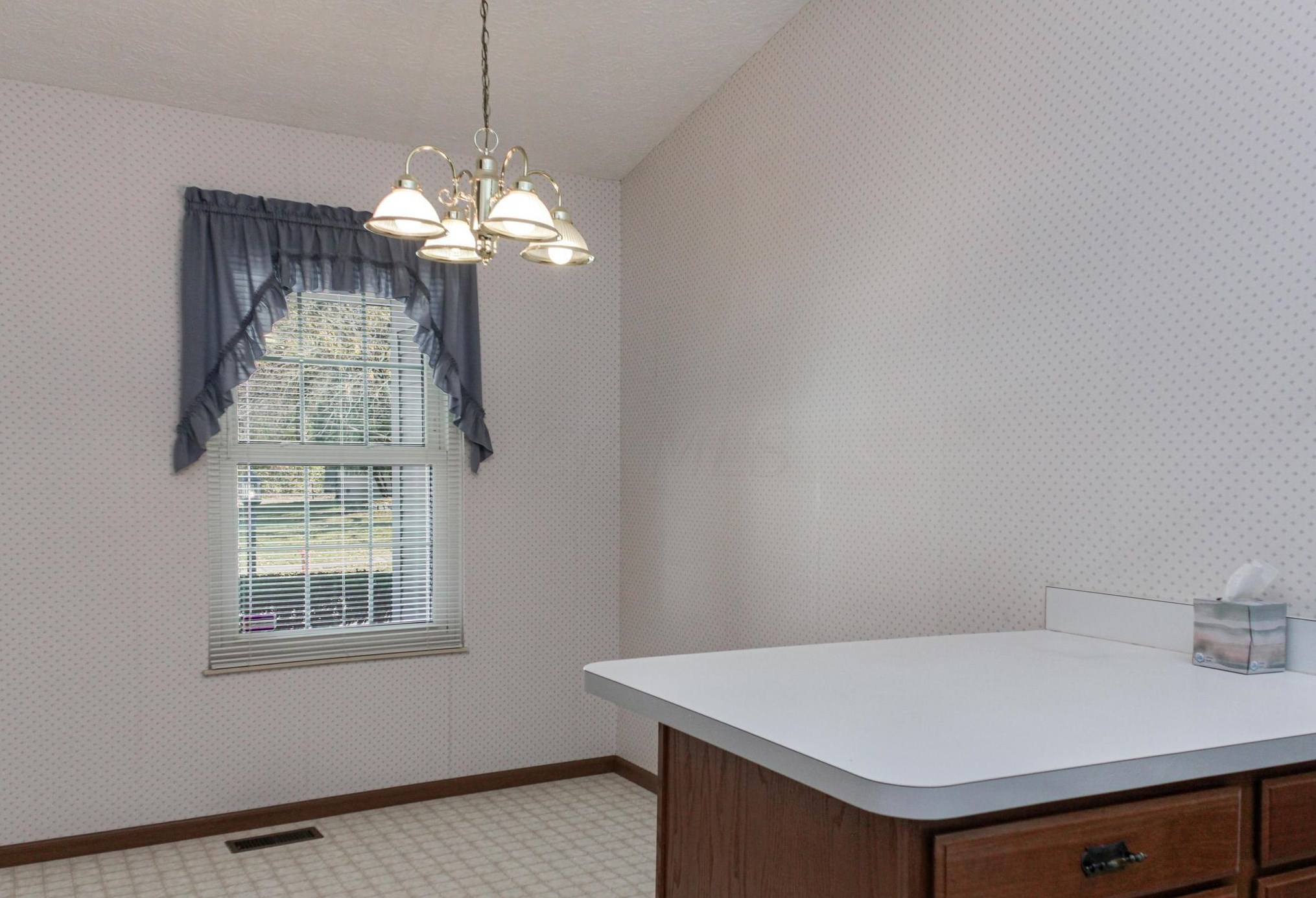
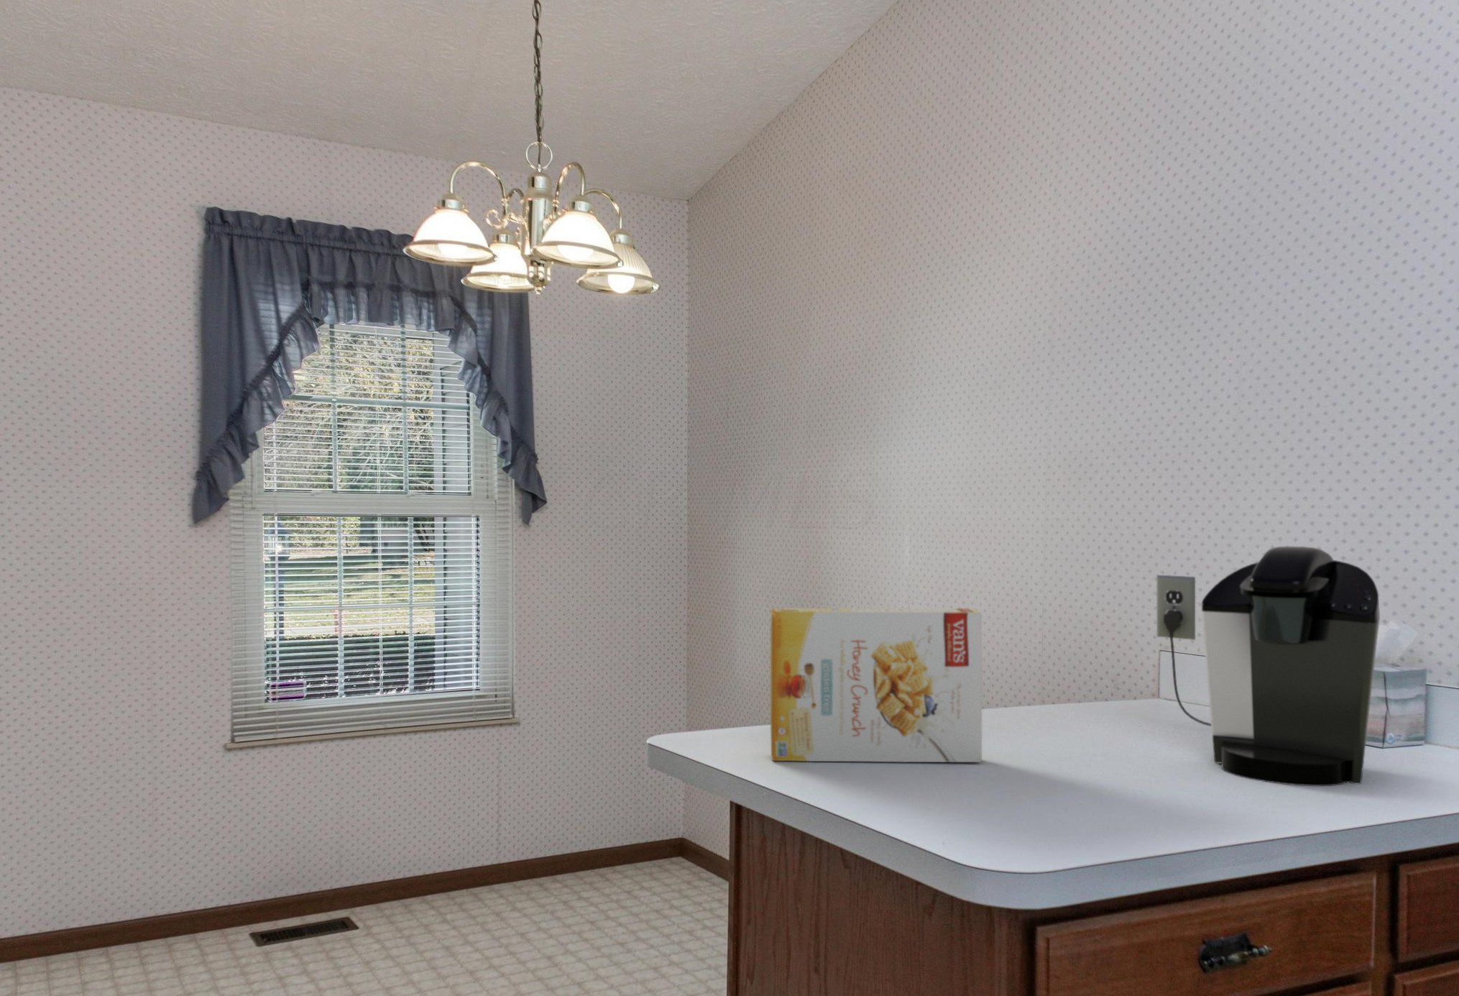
+ coffee maker (1245, 653)
+ cereal box (875, 684)
